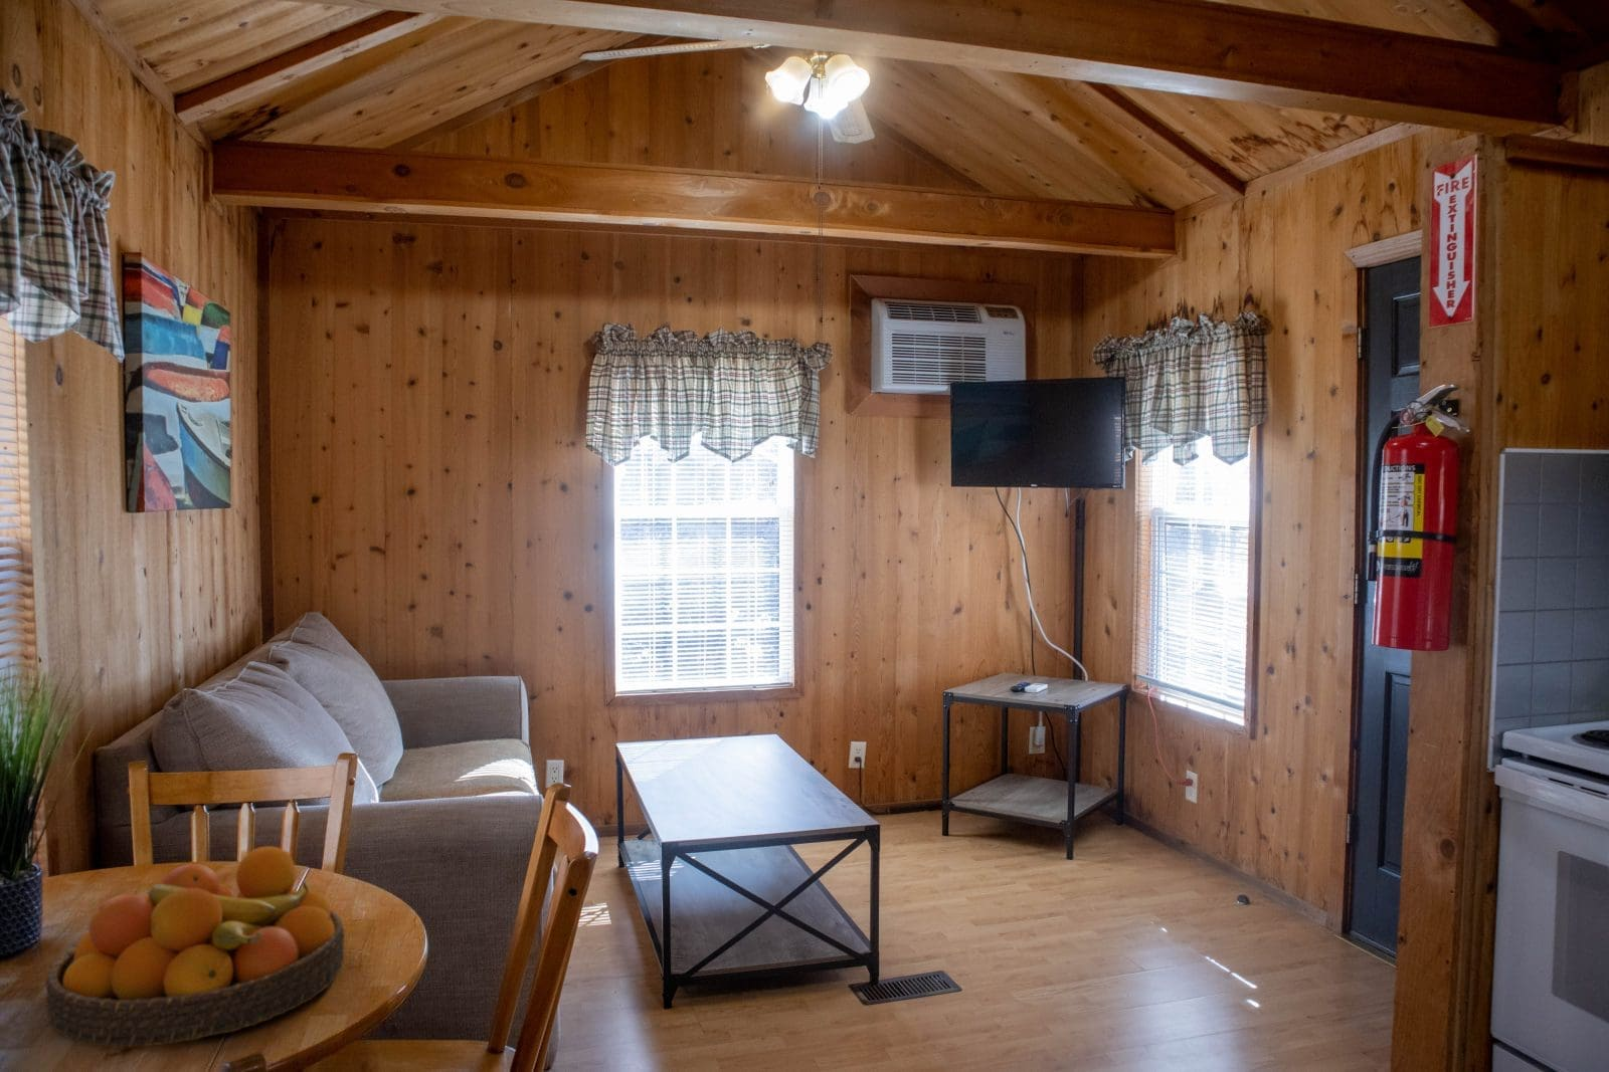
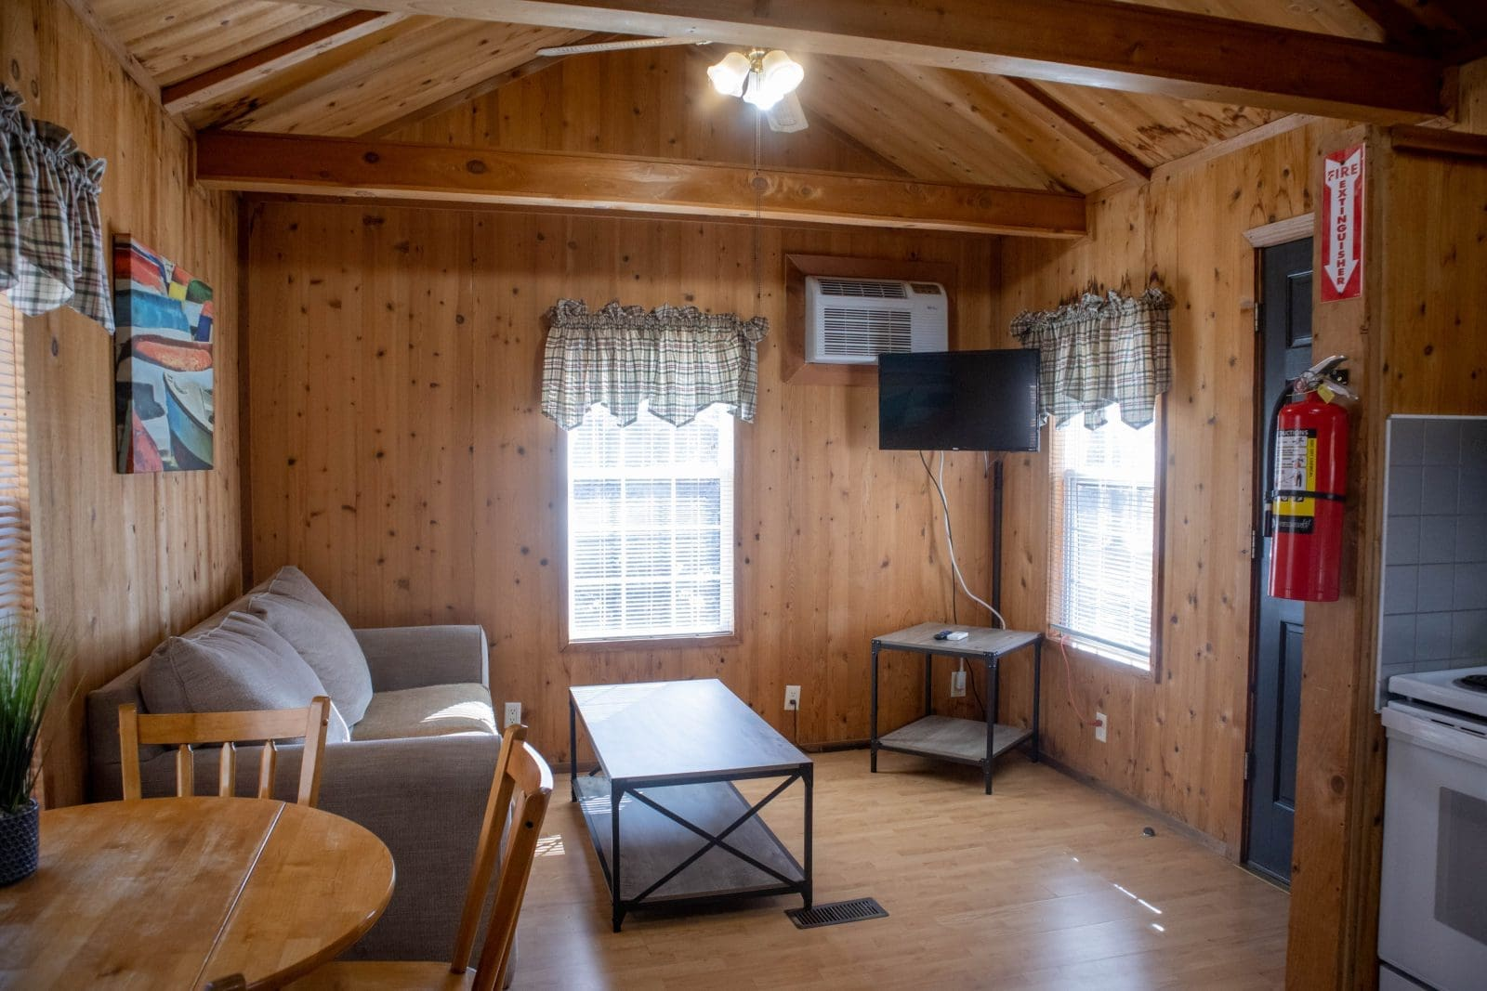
- fruit bowl (204, 926)
